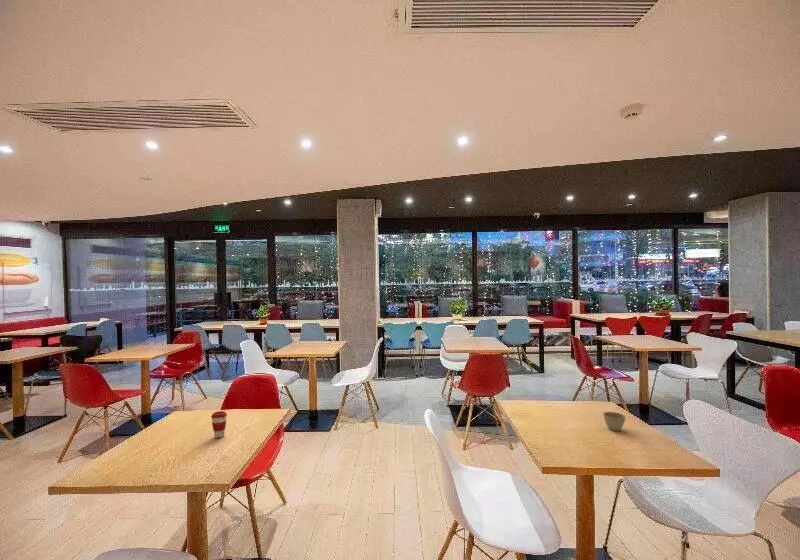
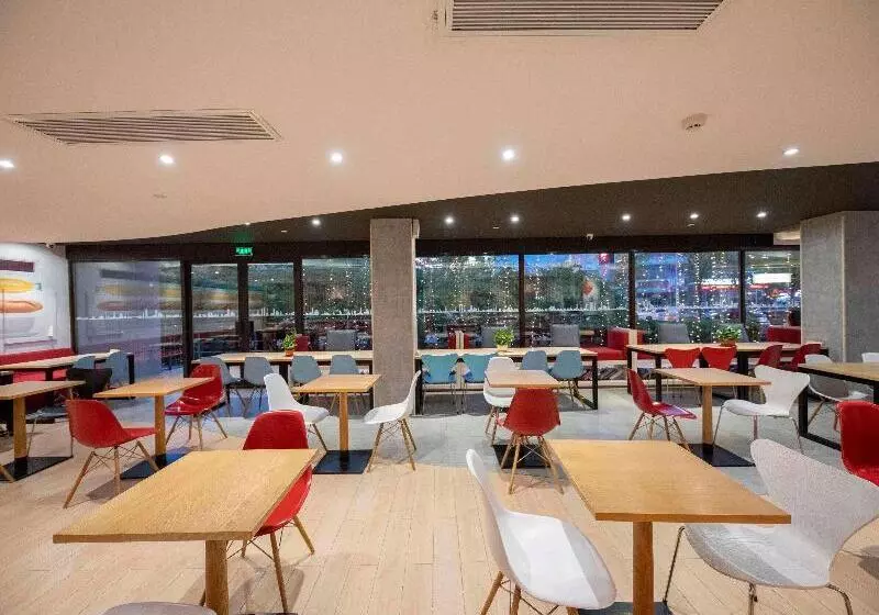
- flower pot (614, 421)
- coffee cup (219, 424)
